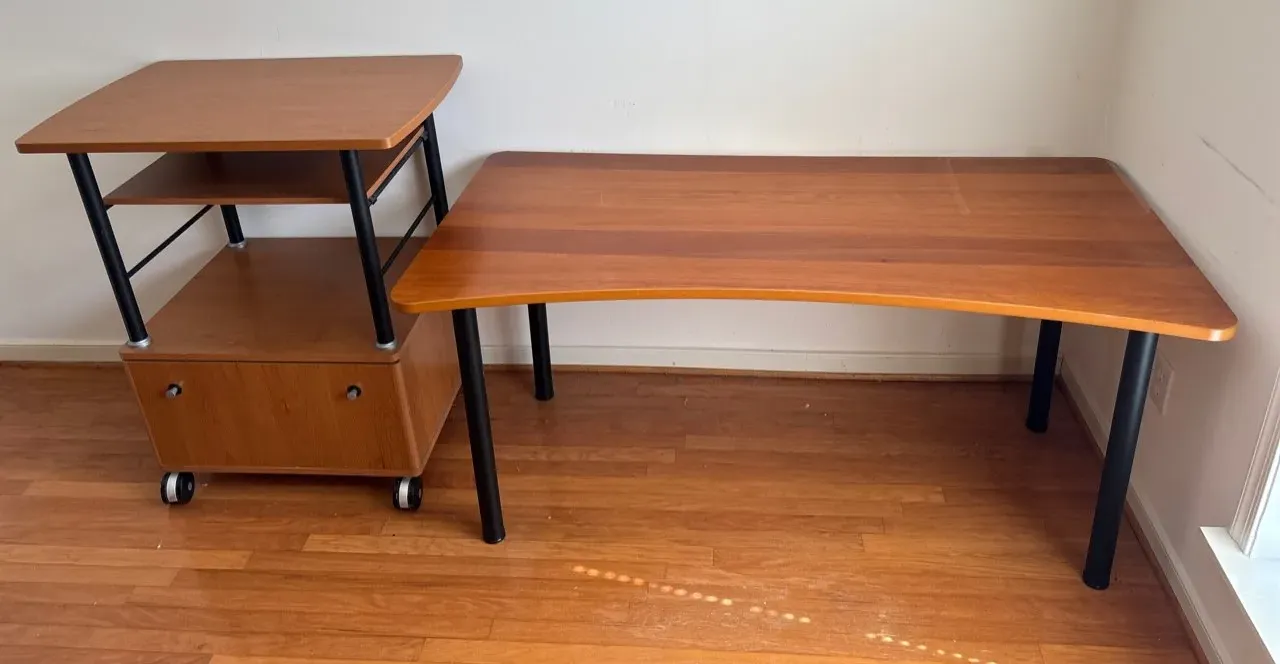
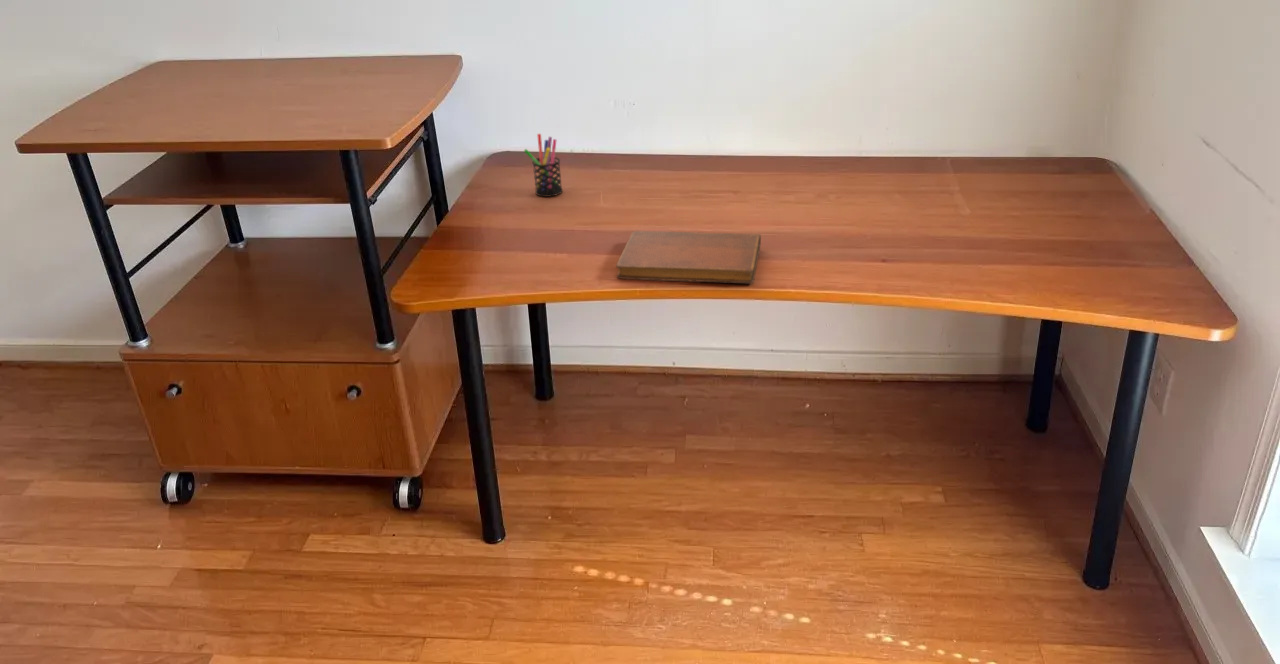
+ pen holder (542, 165)
+ notebook (690, 255)
